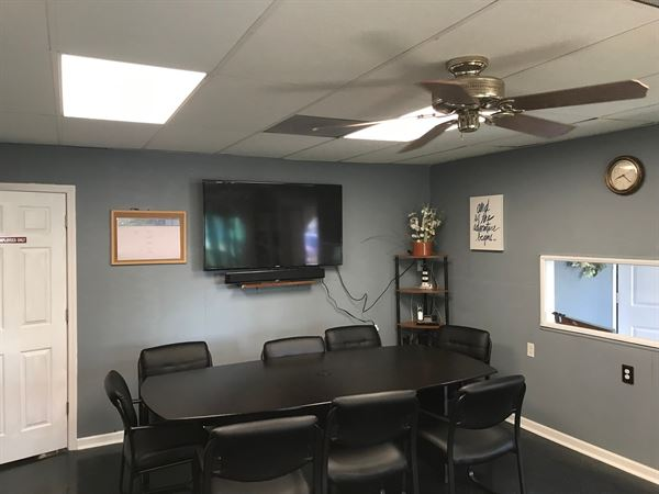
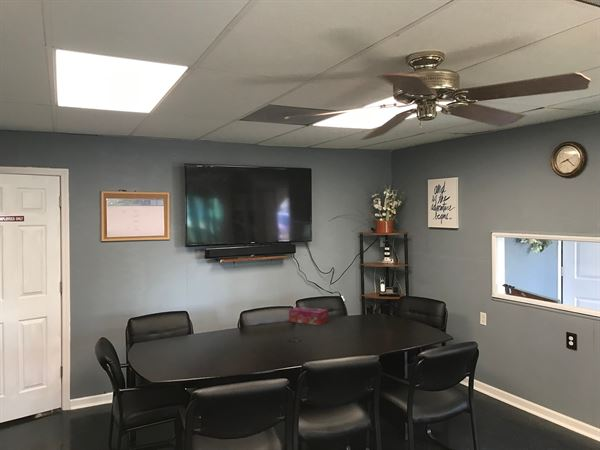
+ tissue box (308, 315)
